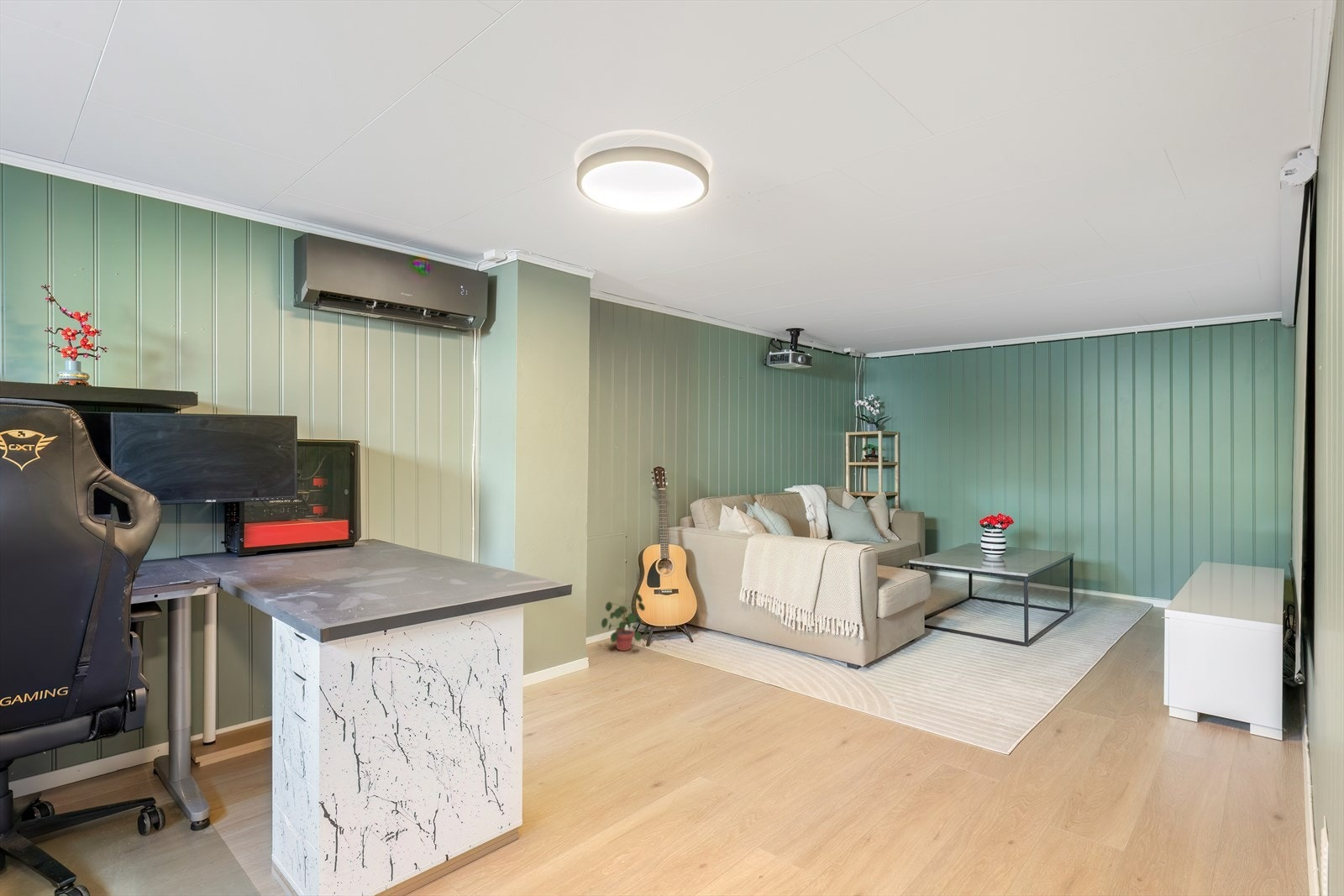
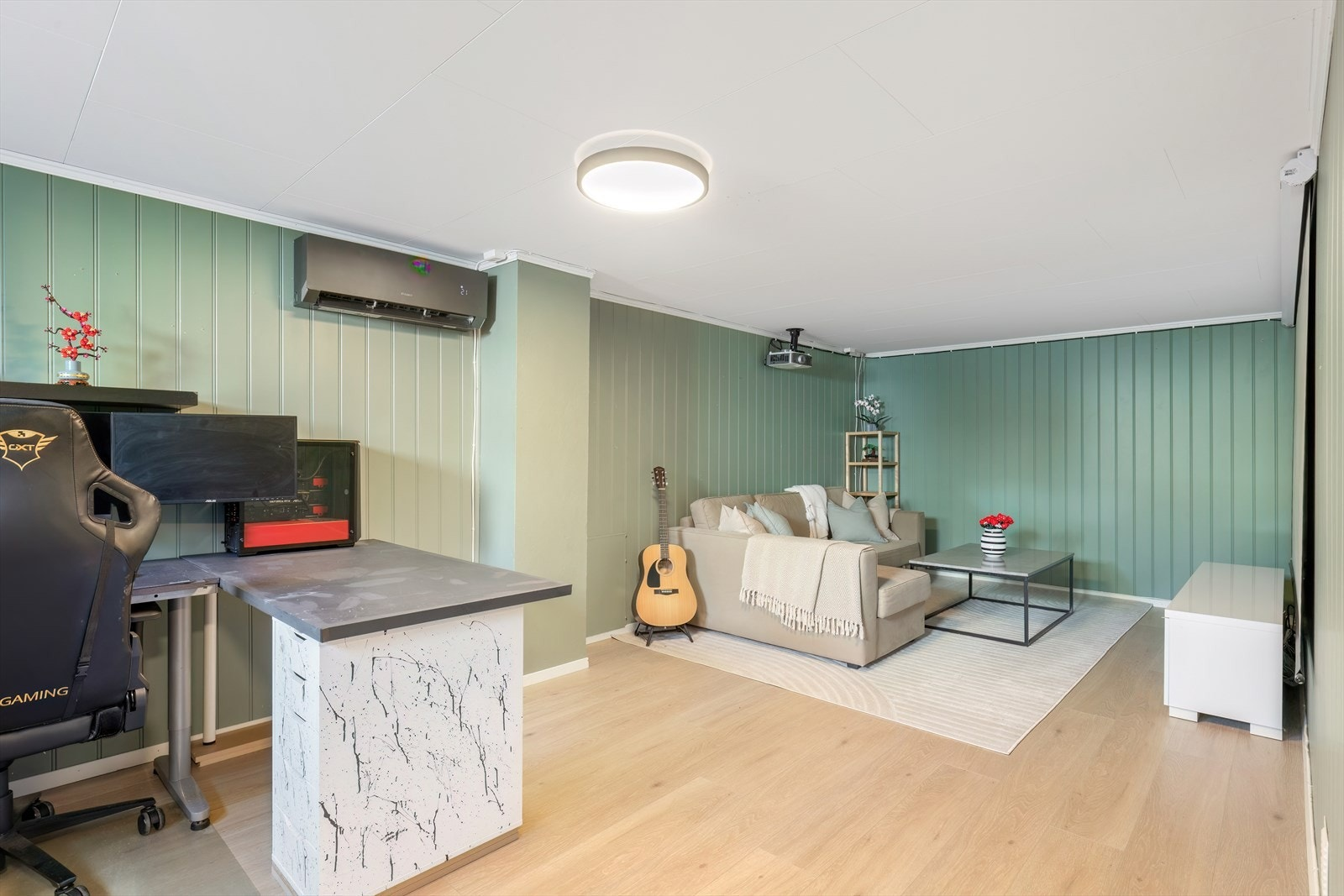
- potted plant (627, 620)
